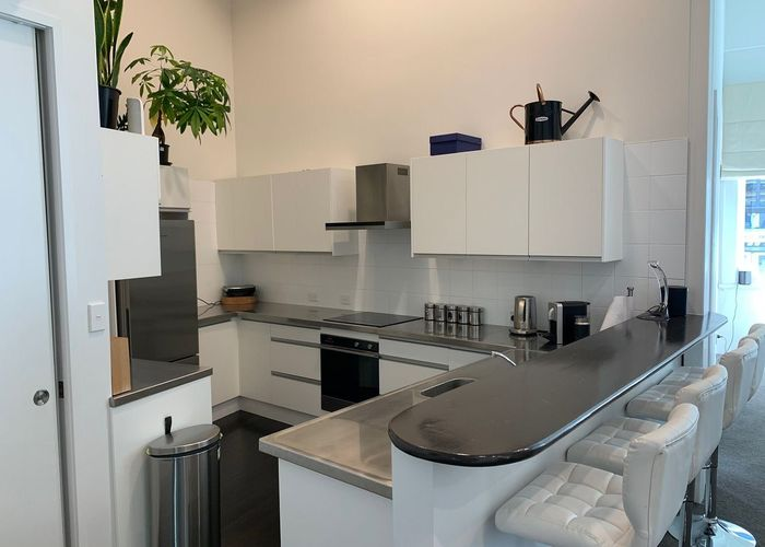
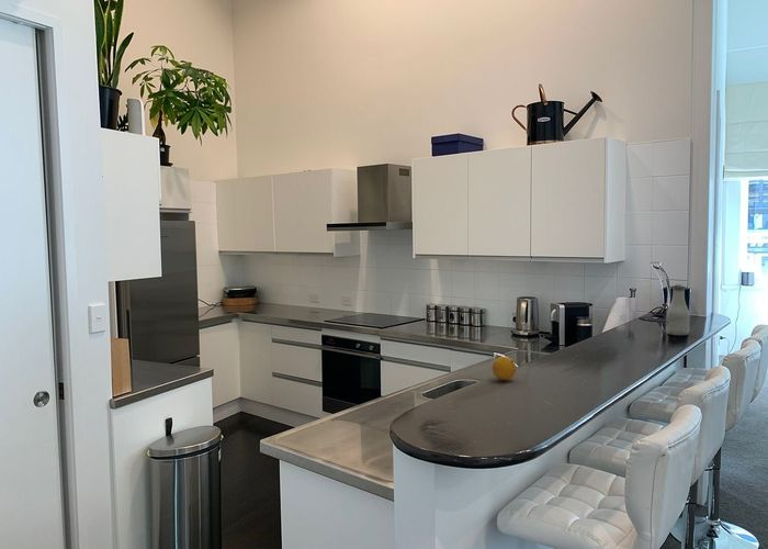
+ fruit (504, 368)
+ bottle (677, 310)
